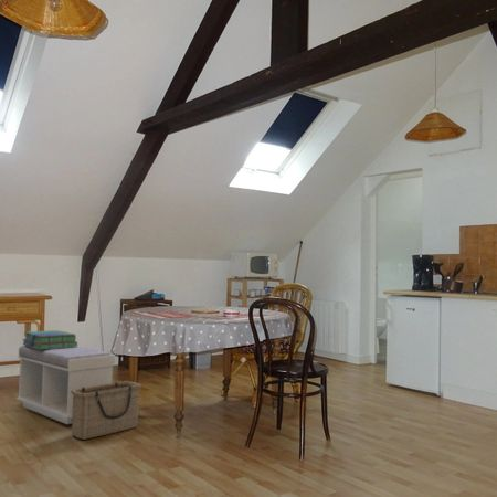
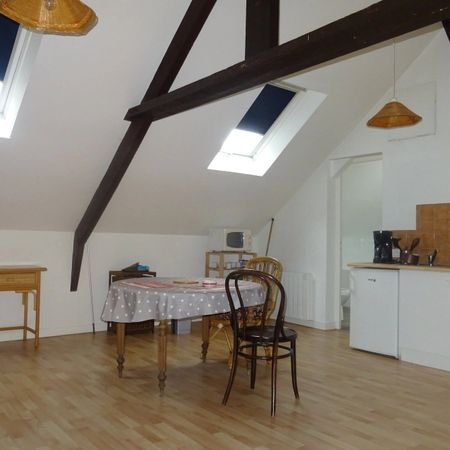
- bench (63, 379)
- stack of books (50, 339)
- basket (106, 409)
